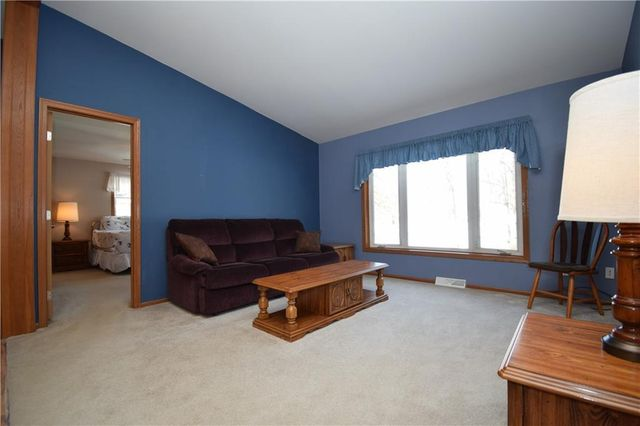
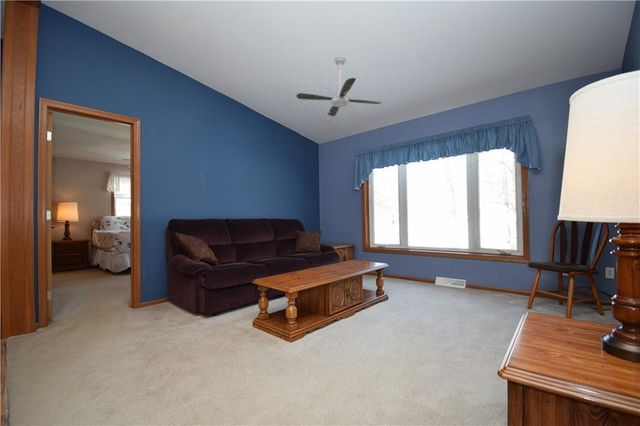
+ ceiling fan (339, 81)
